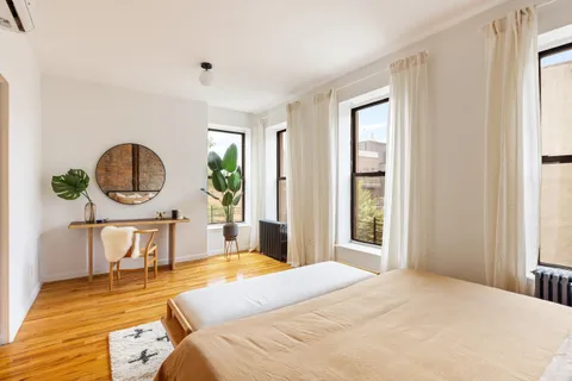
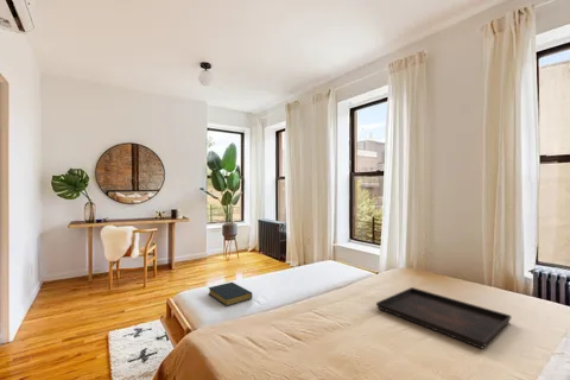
+ hardback book (229, 292)
+ serving tray (439, 311)
